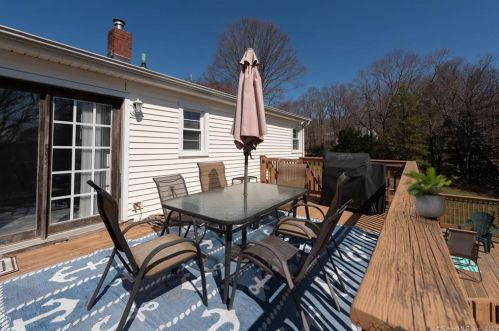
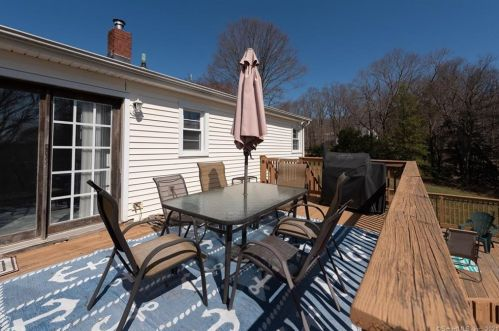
- potted plant (425, 192)
